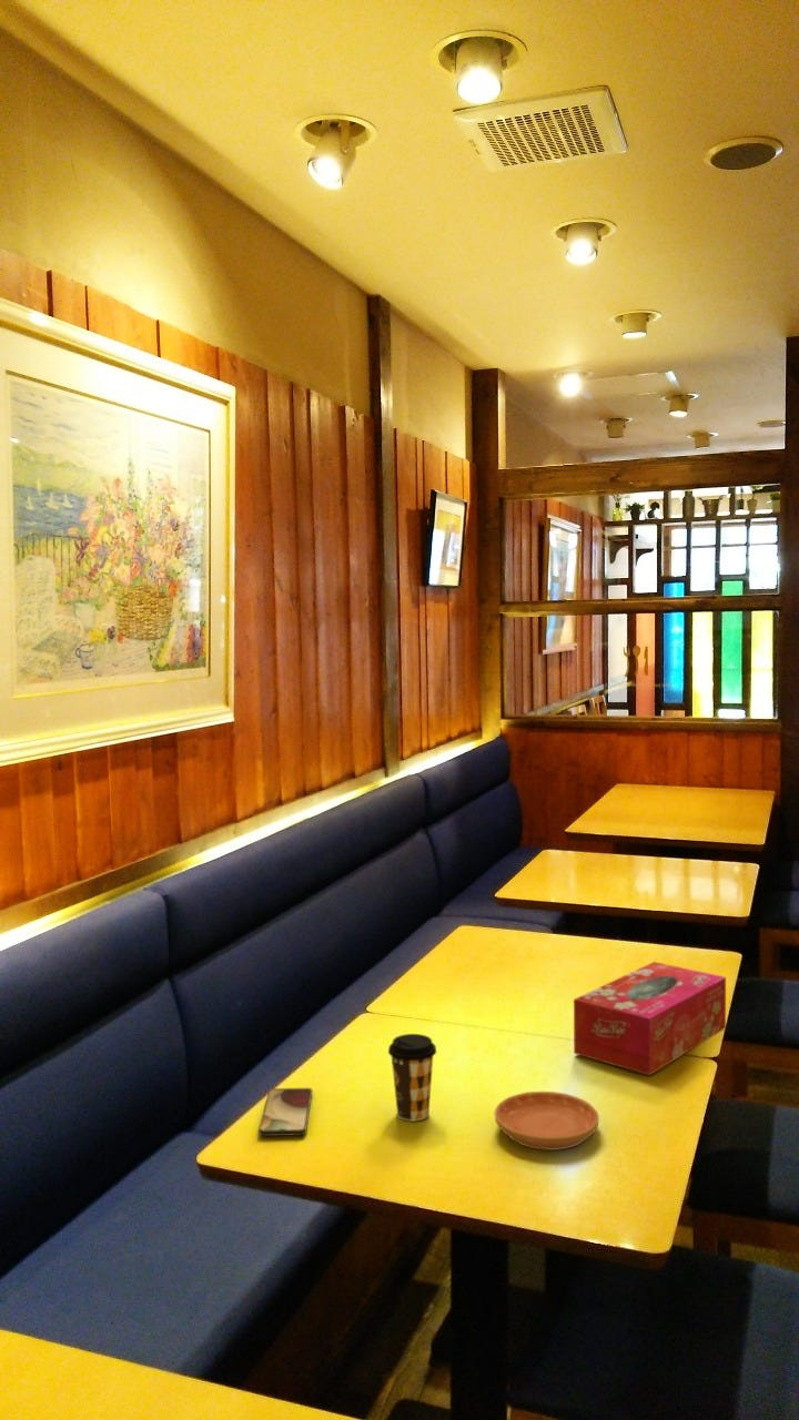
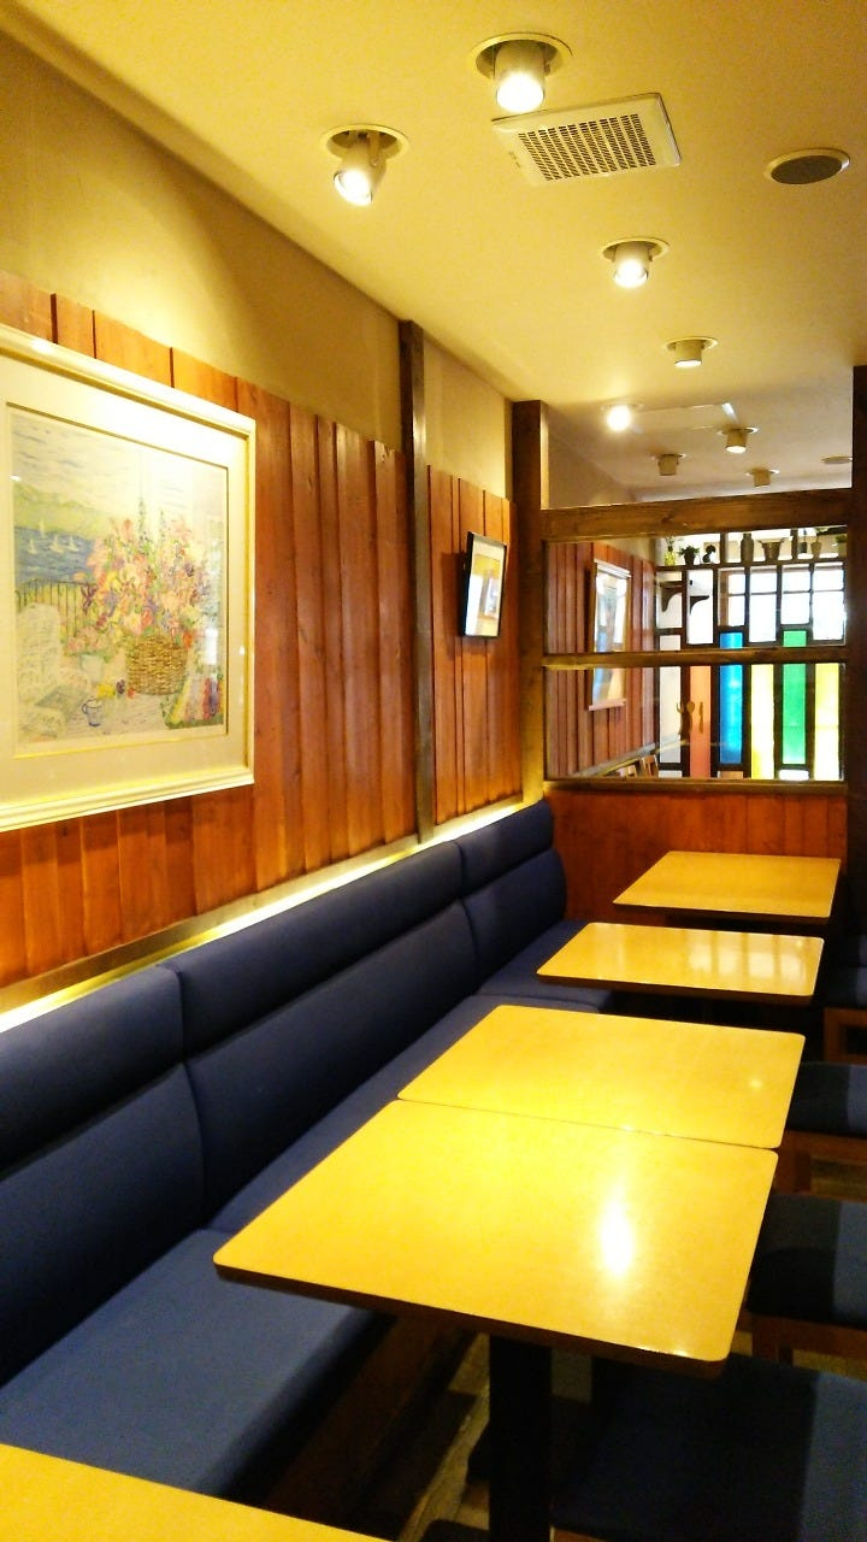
- smartphone (286, 1110)
- coffee cup (412, 1077)
- tissue box (651, 1014)
- saucer (546, 1122)
